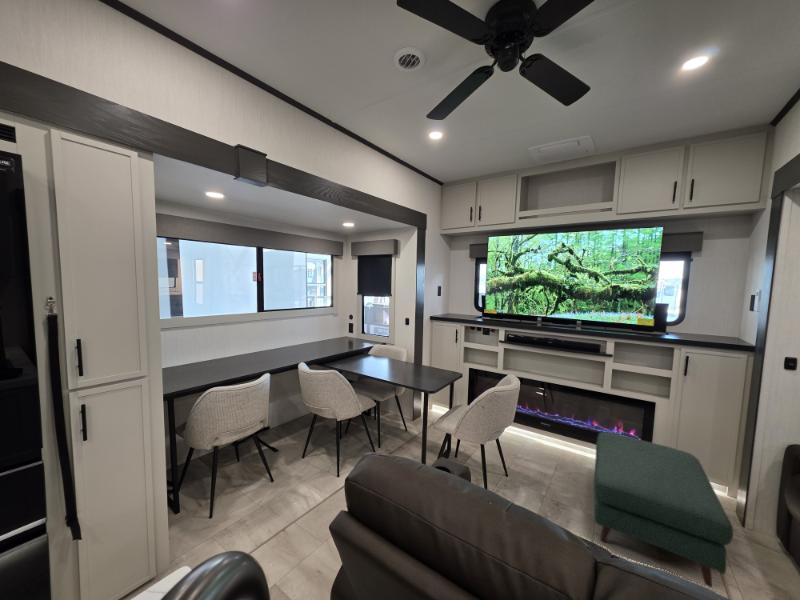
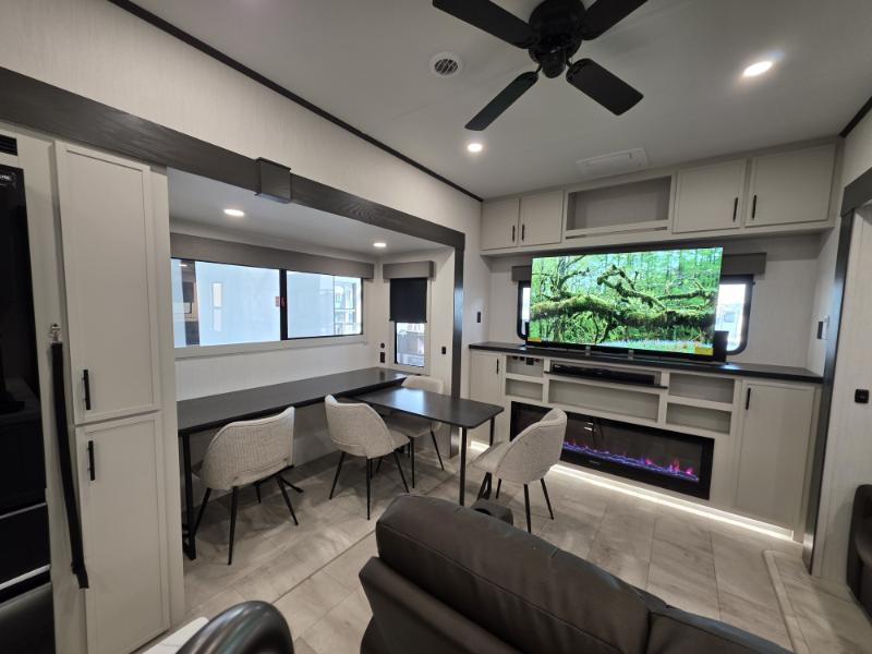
- ottoman (648, 491)
